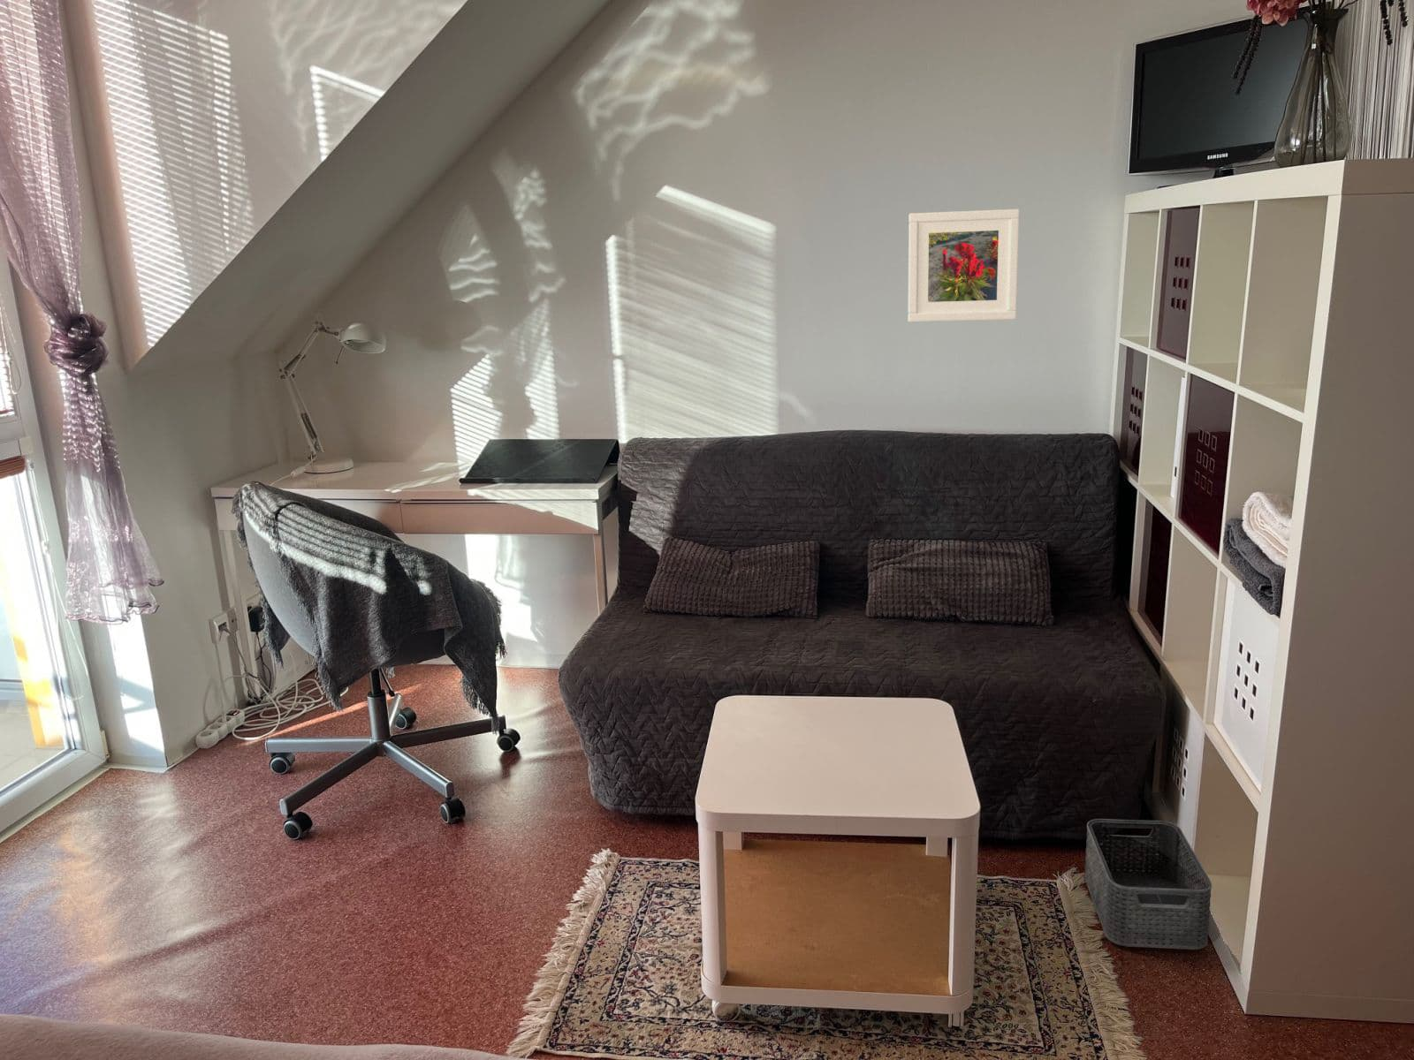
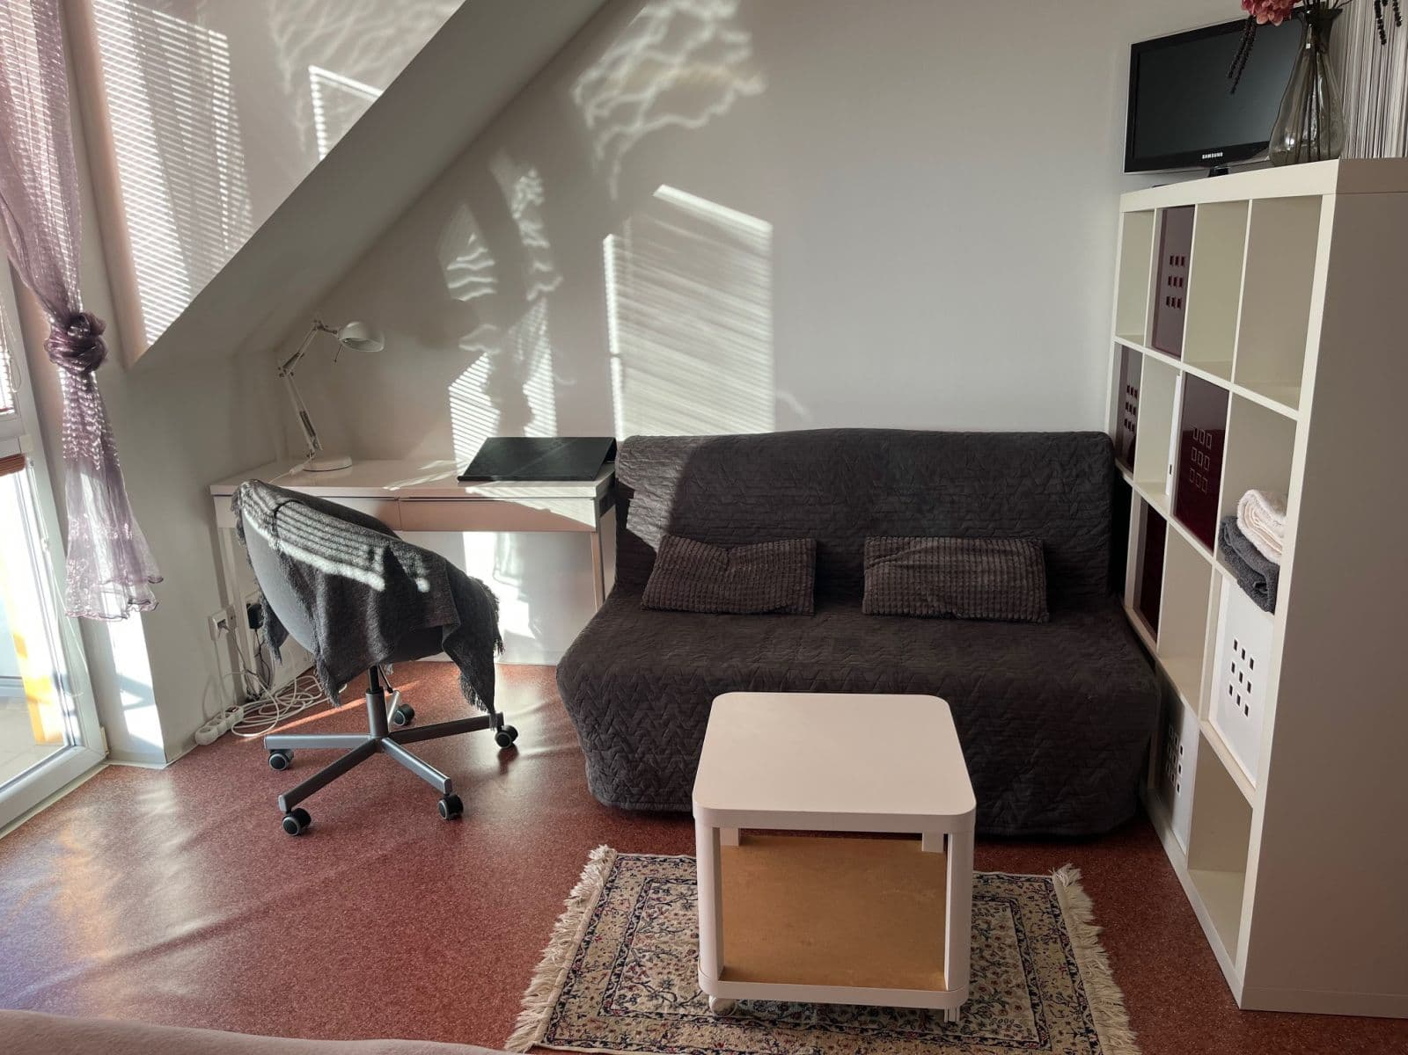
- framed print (962, 266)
- storage bin (1145, 881)
